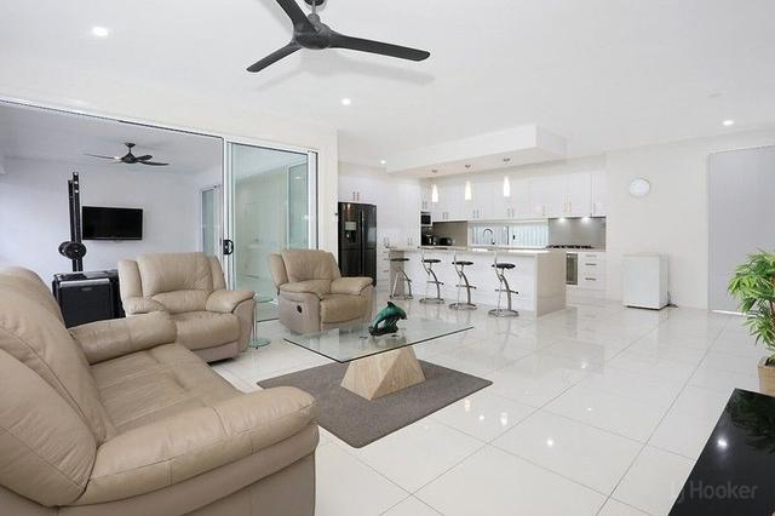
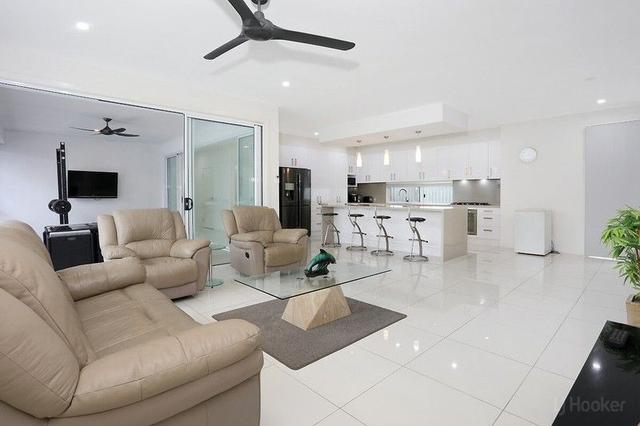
+ remote control (618, 338)
